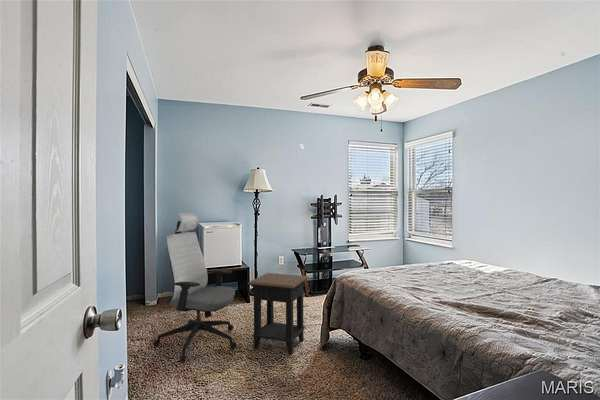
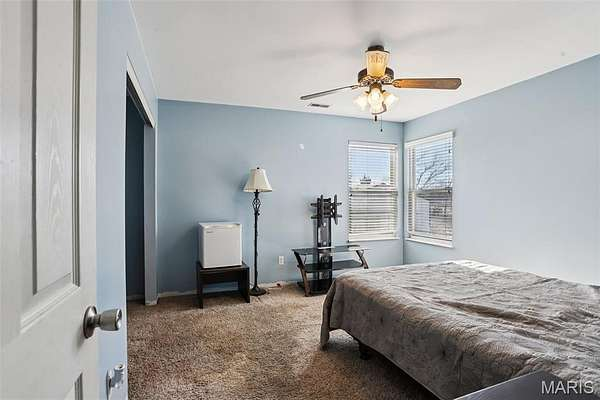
- side table (272, 311)
- office chair (201, 278)
